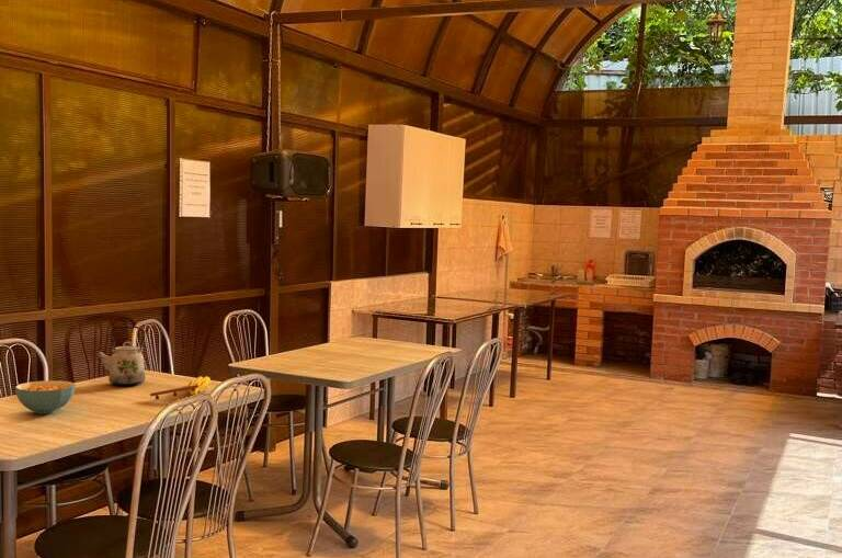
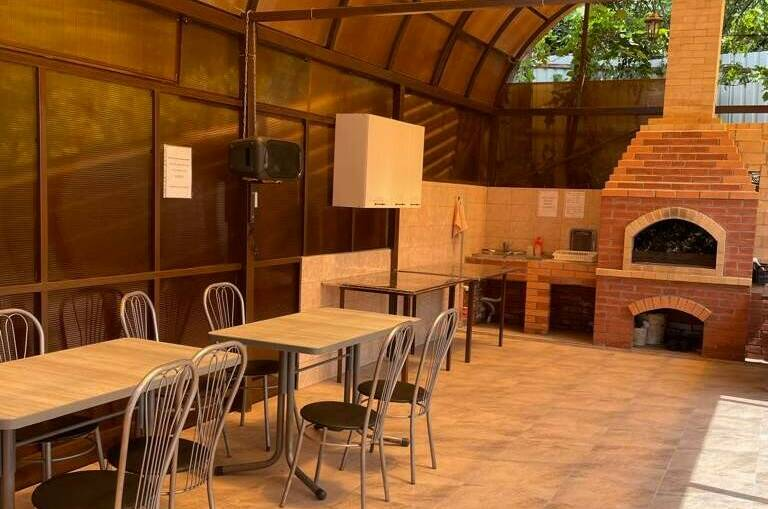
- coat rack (183, 387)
- cereal bowl (45, 398)
- kettle (120, 354)
